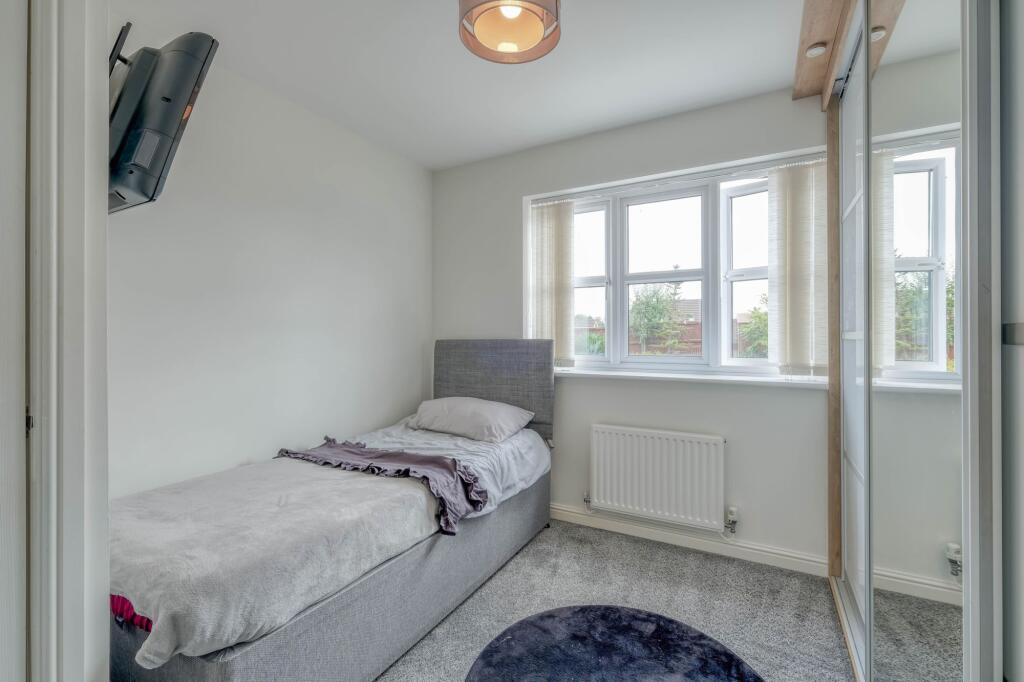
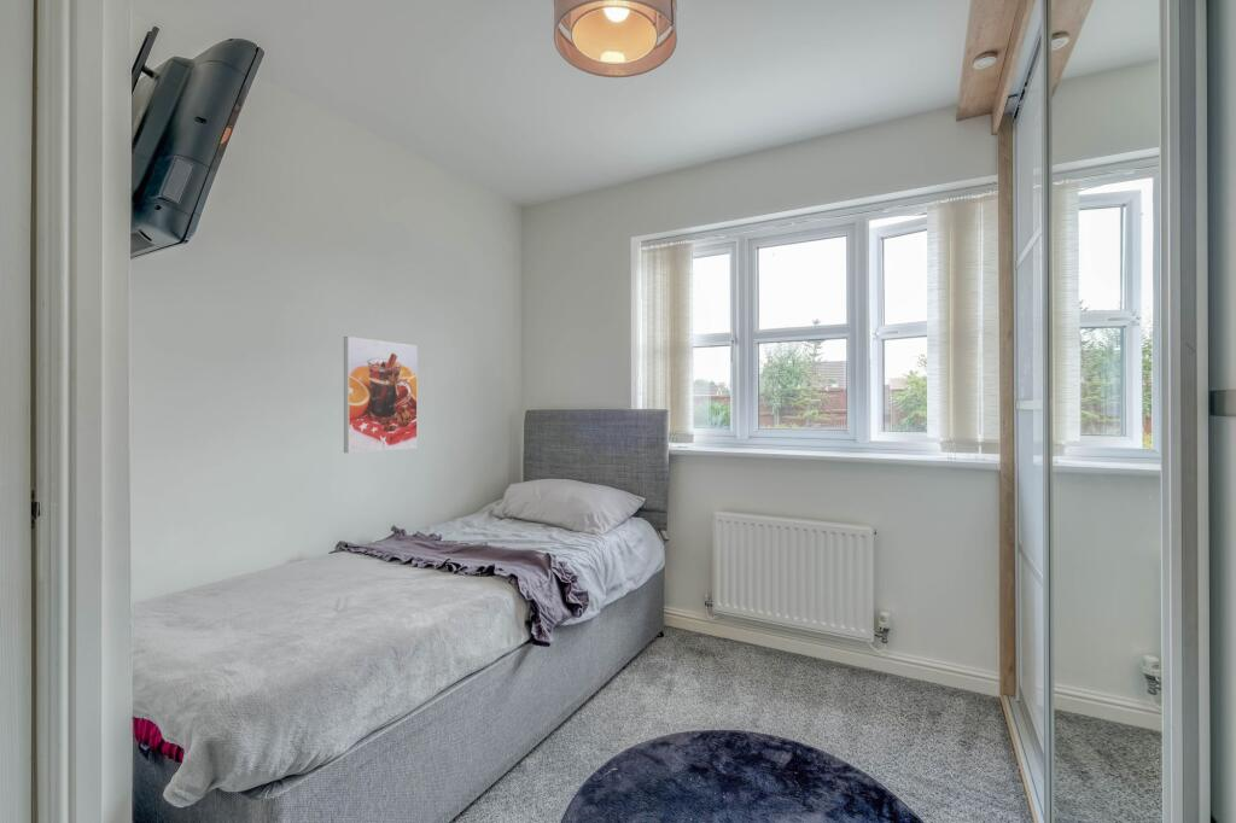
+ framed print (383, 396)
